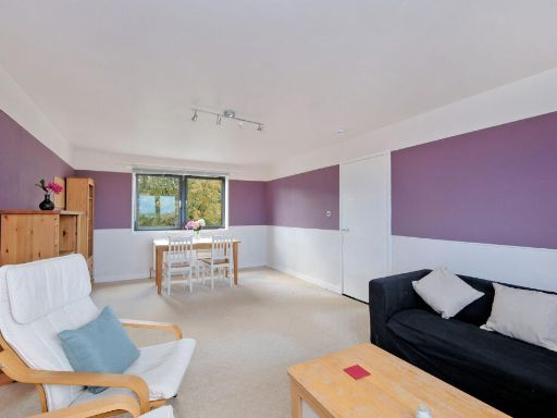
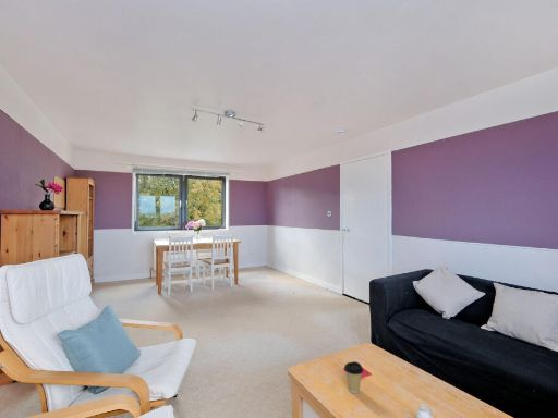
+ coffee cup (353, 377)
